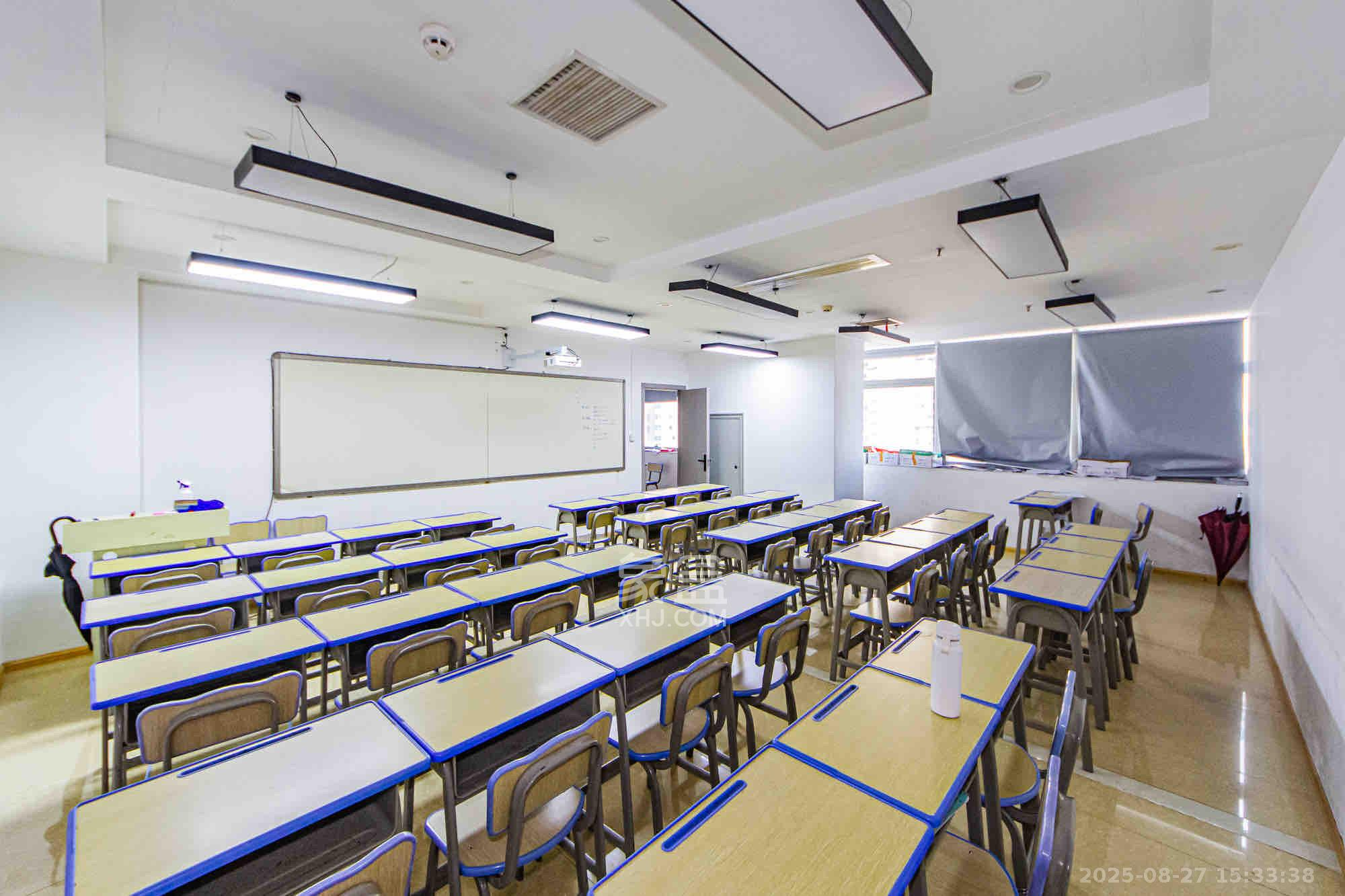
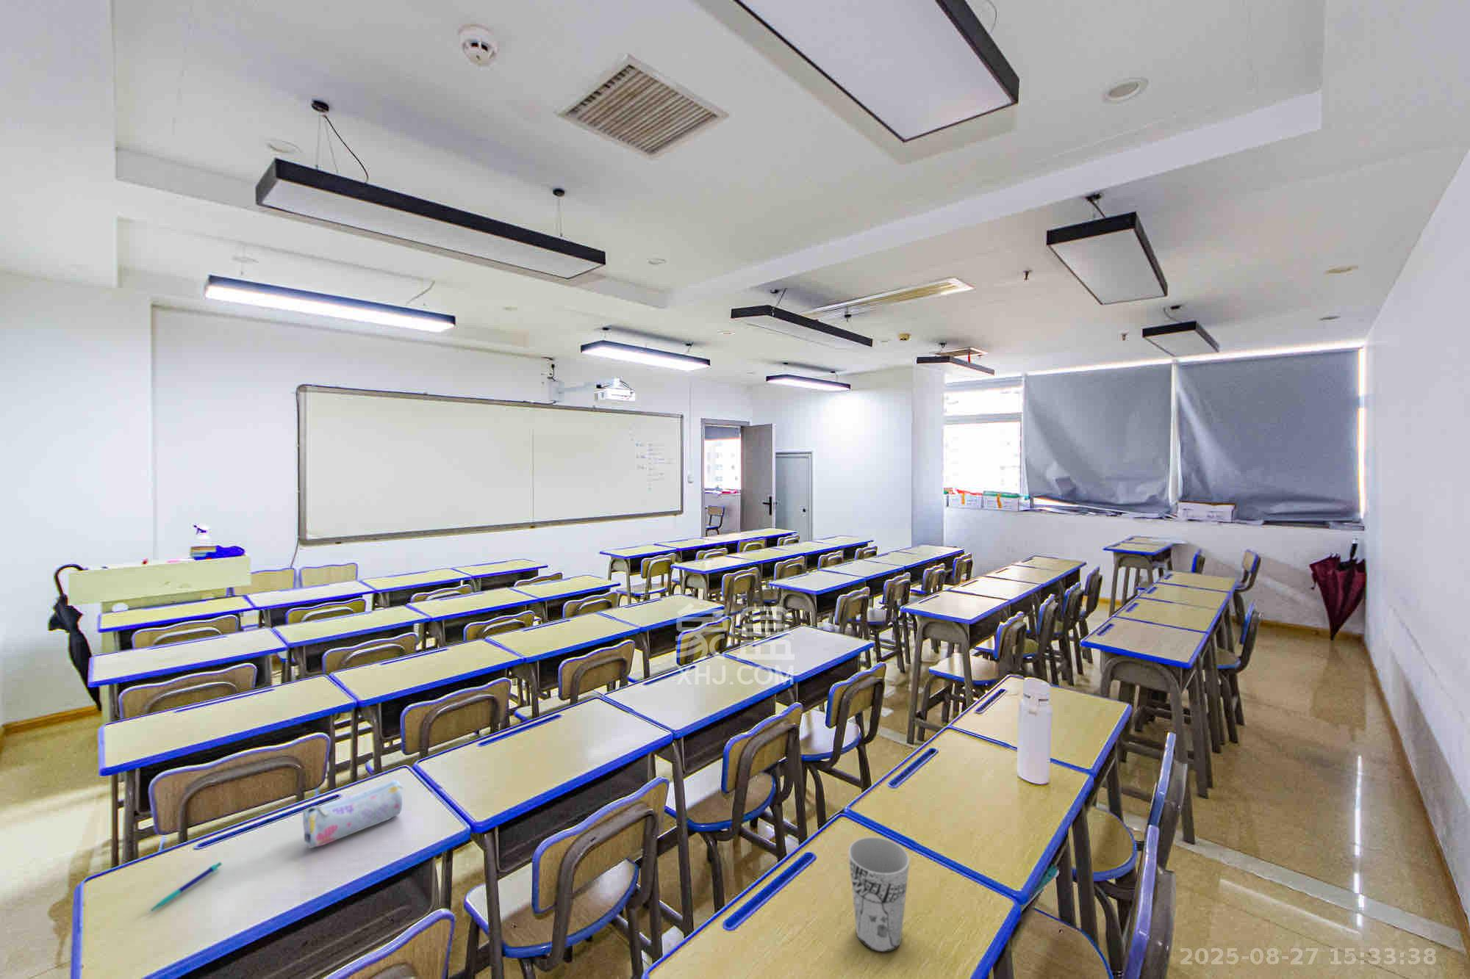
+ pen (186, 886)
+ cup (879, 895)
+ pencil case (353, 811)
